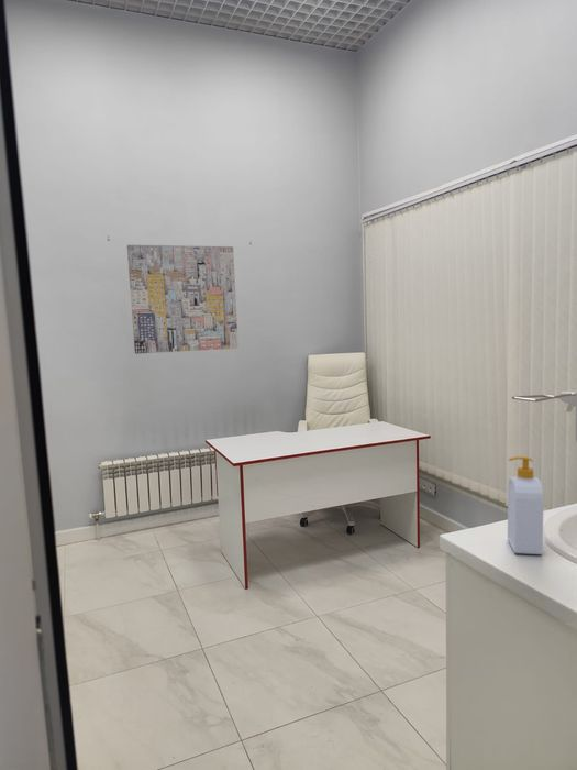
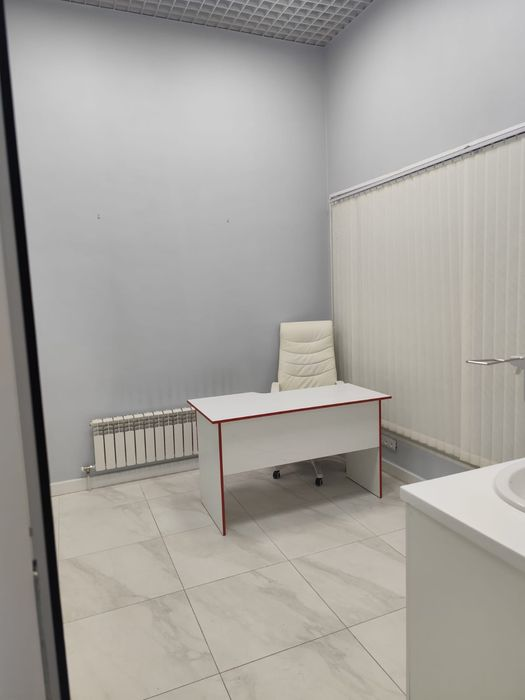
- wall art (185, 298)
- soap bottle (523, 502)
